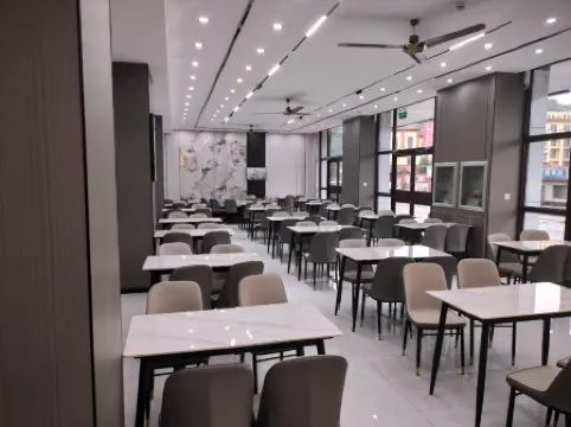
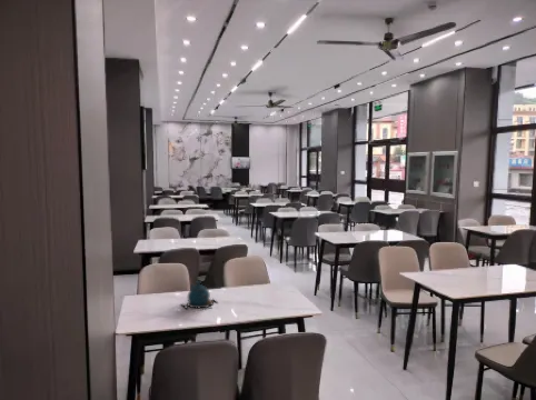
+ teapot (199, 292)
